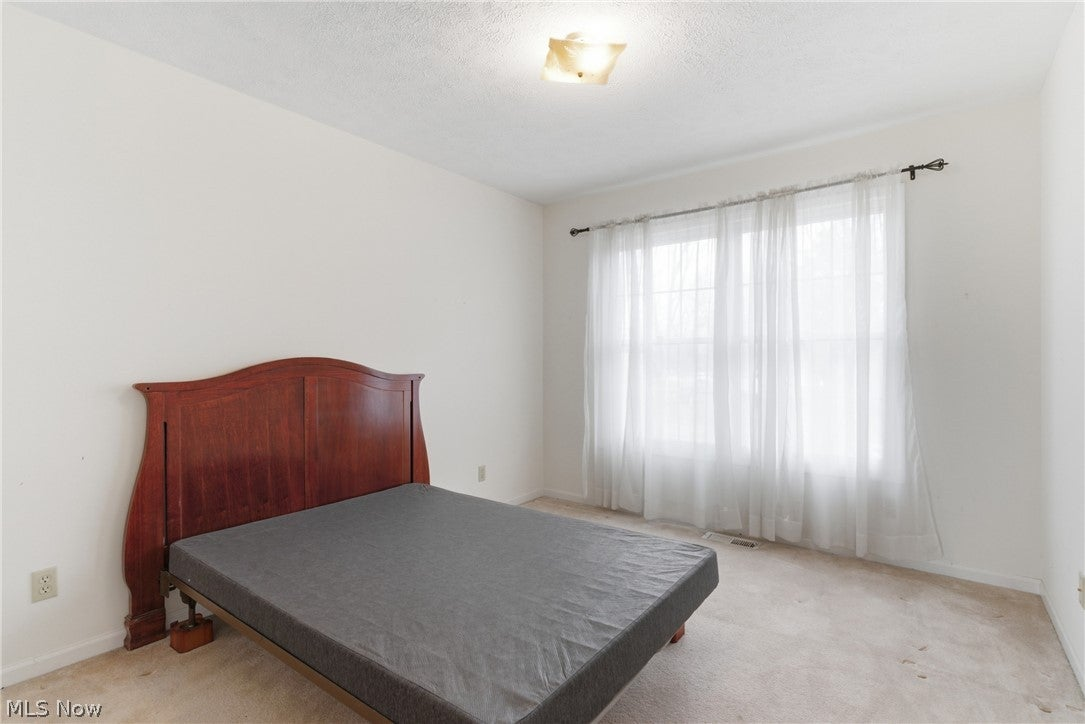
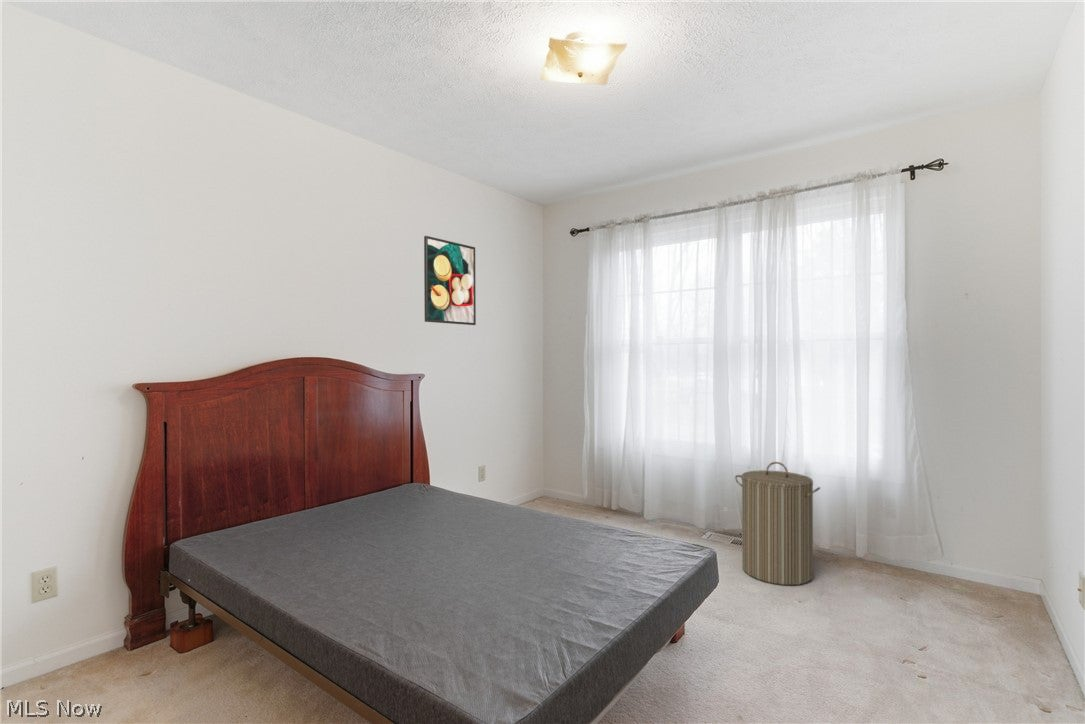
+ laundry hamper (776, 516)
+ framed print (451, 282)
